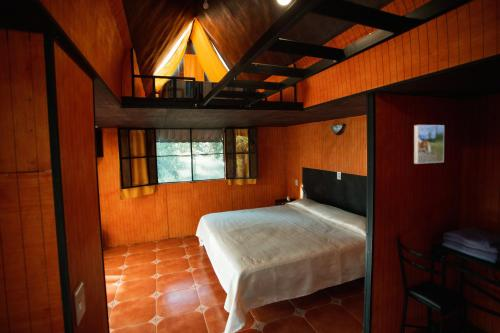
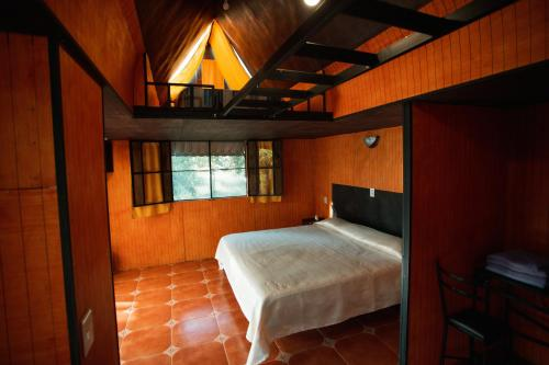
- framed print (429, 144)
